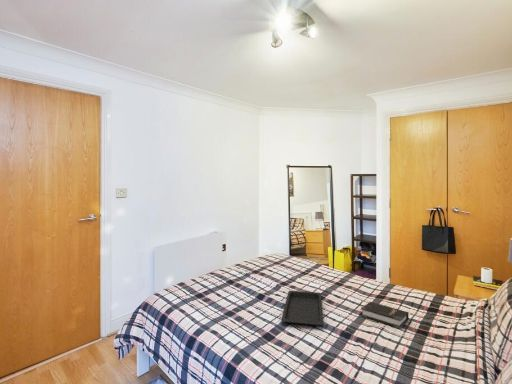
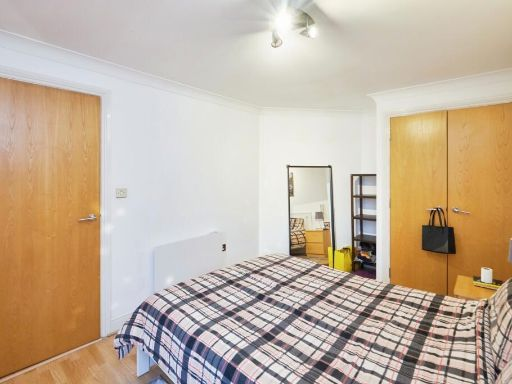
- hardback book (384, 313)
- serving tray (303, 307)
